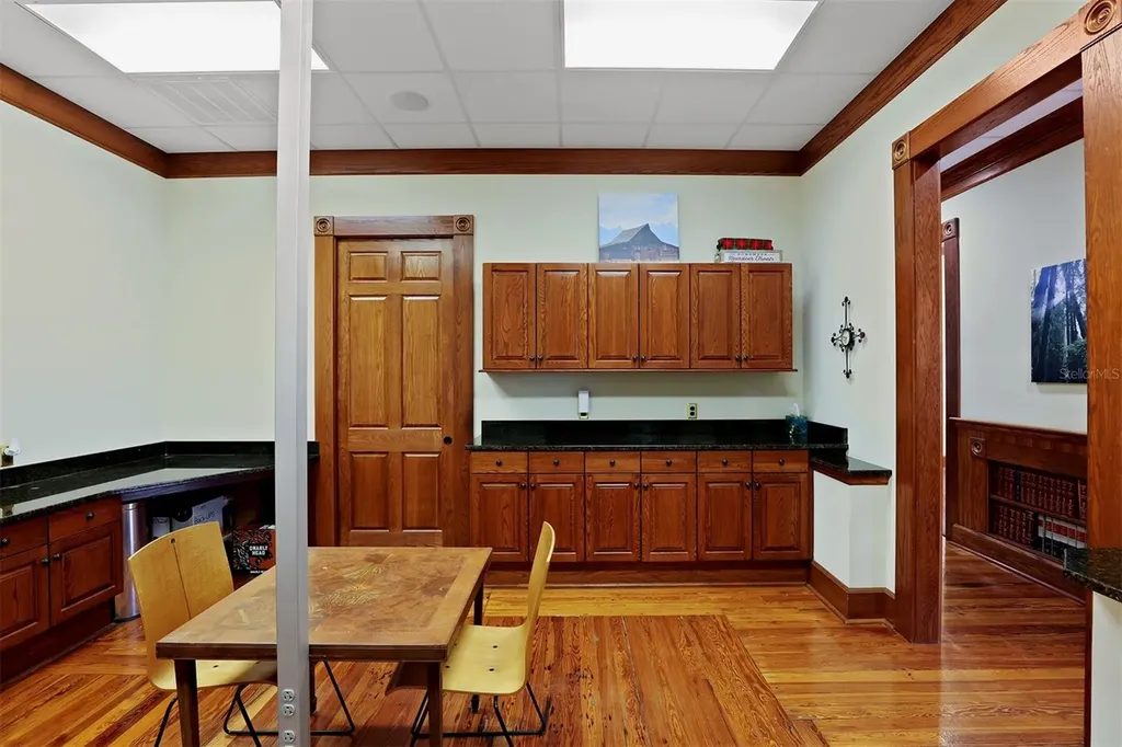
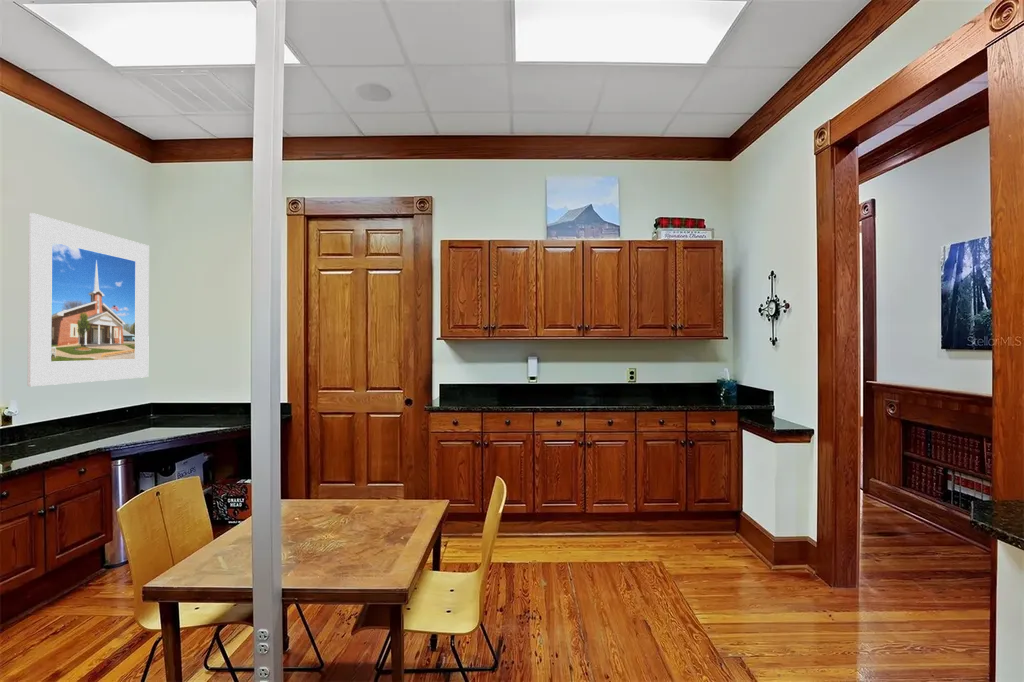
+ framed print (96, 306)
